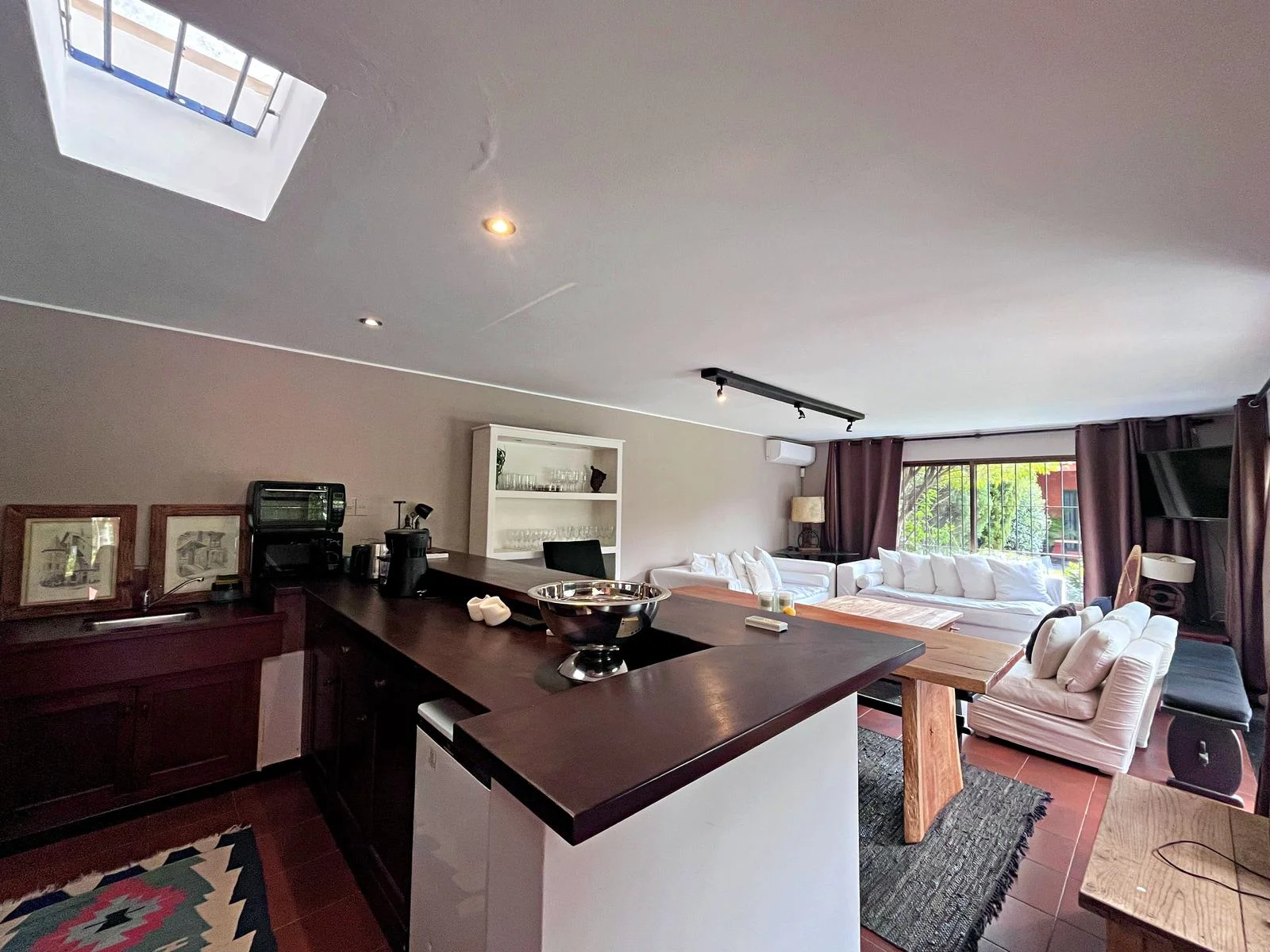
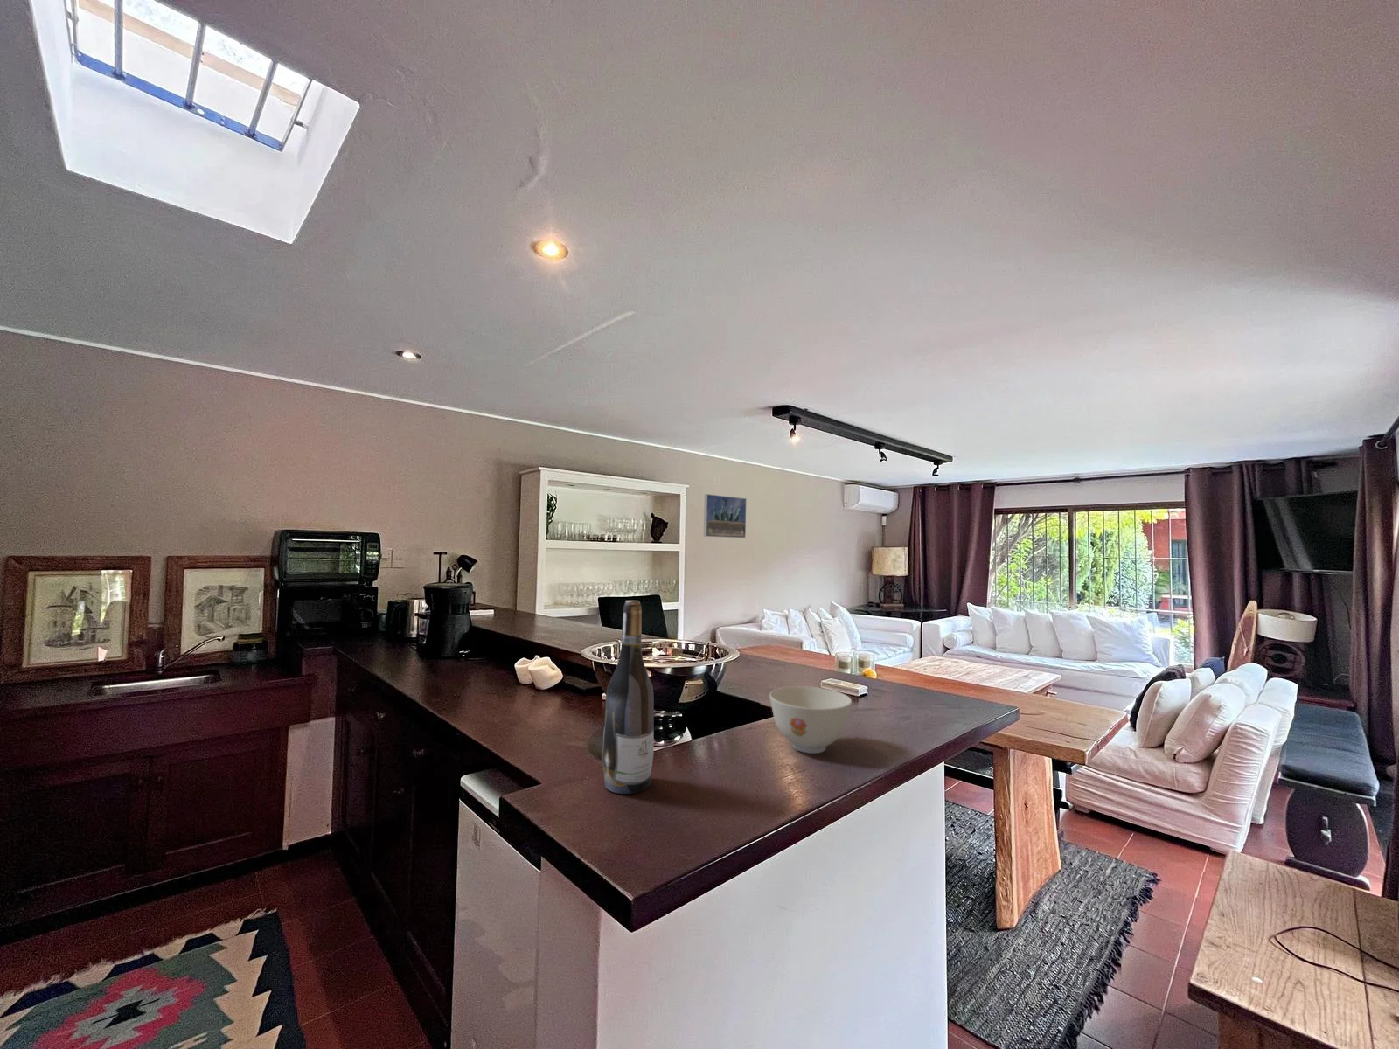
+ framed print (726, 517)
+ wine bottle (630, 692)
+ bowl (810, 722)
